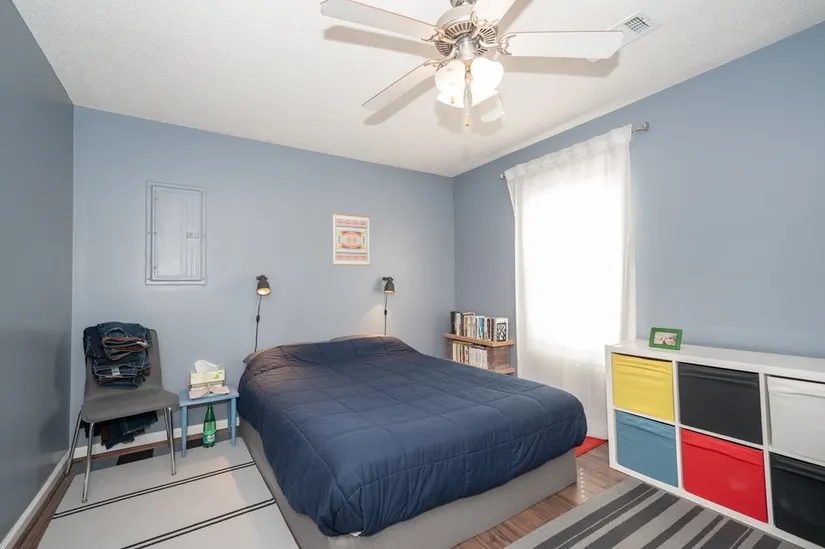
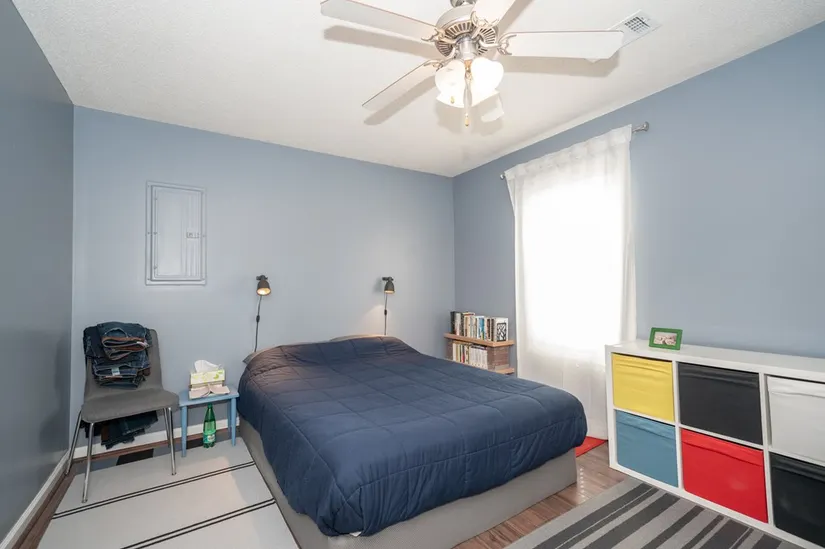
- wall art (351, 239)
